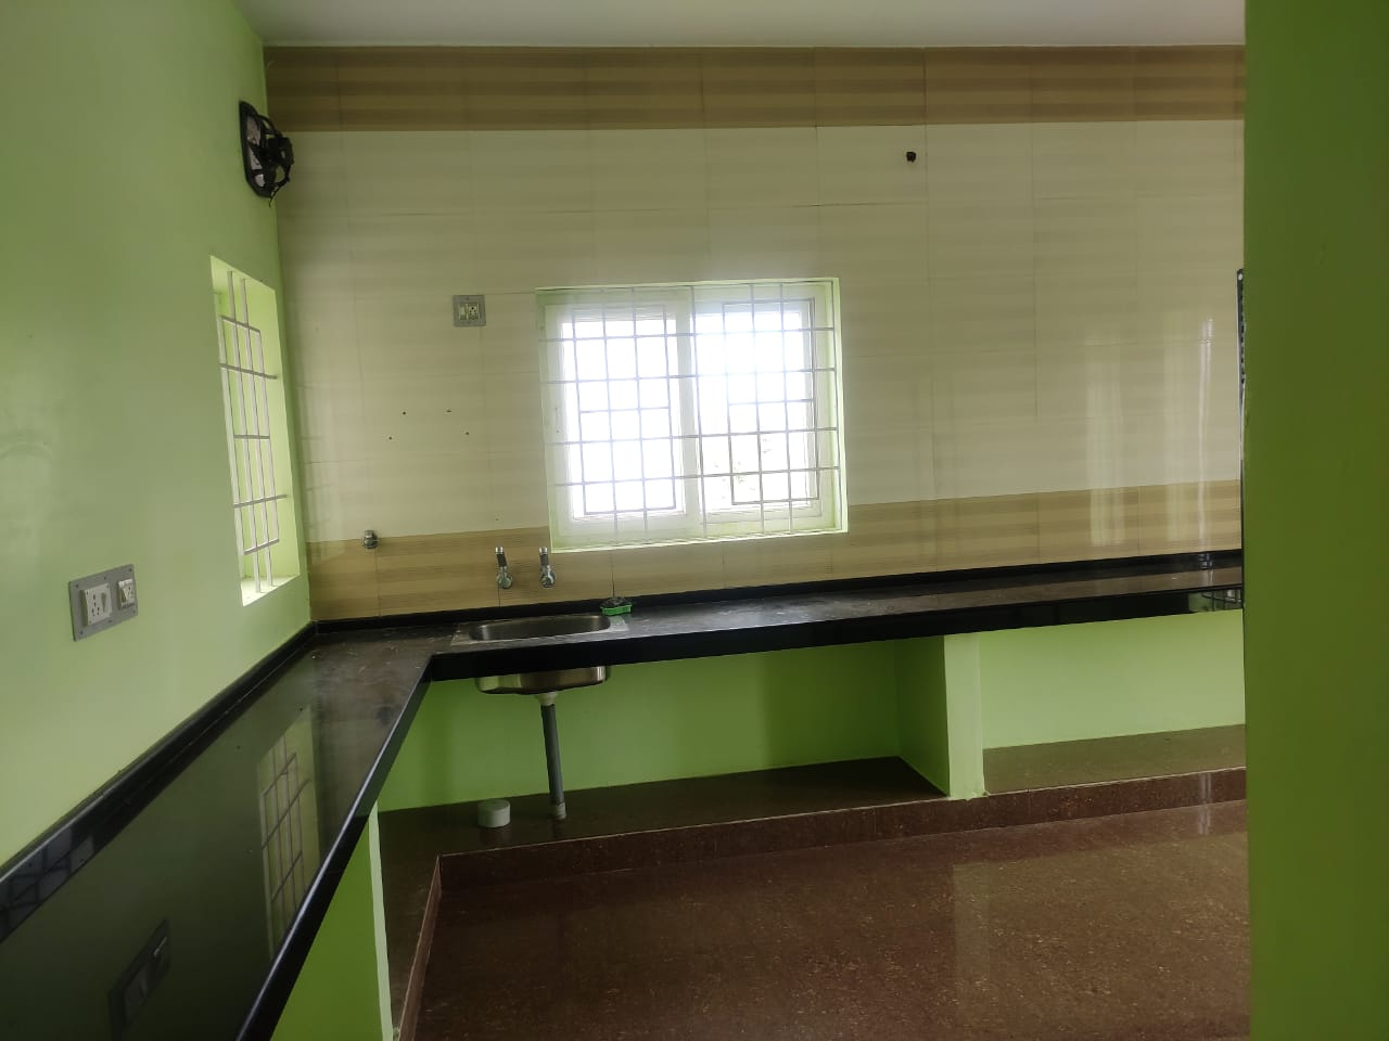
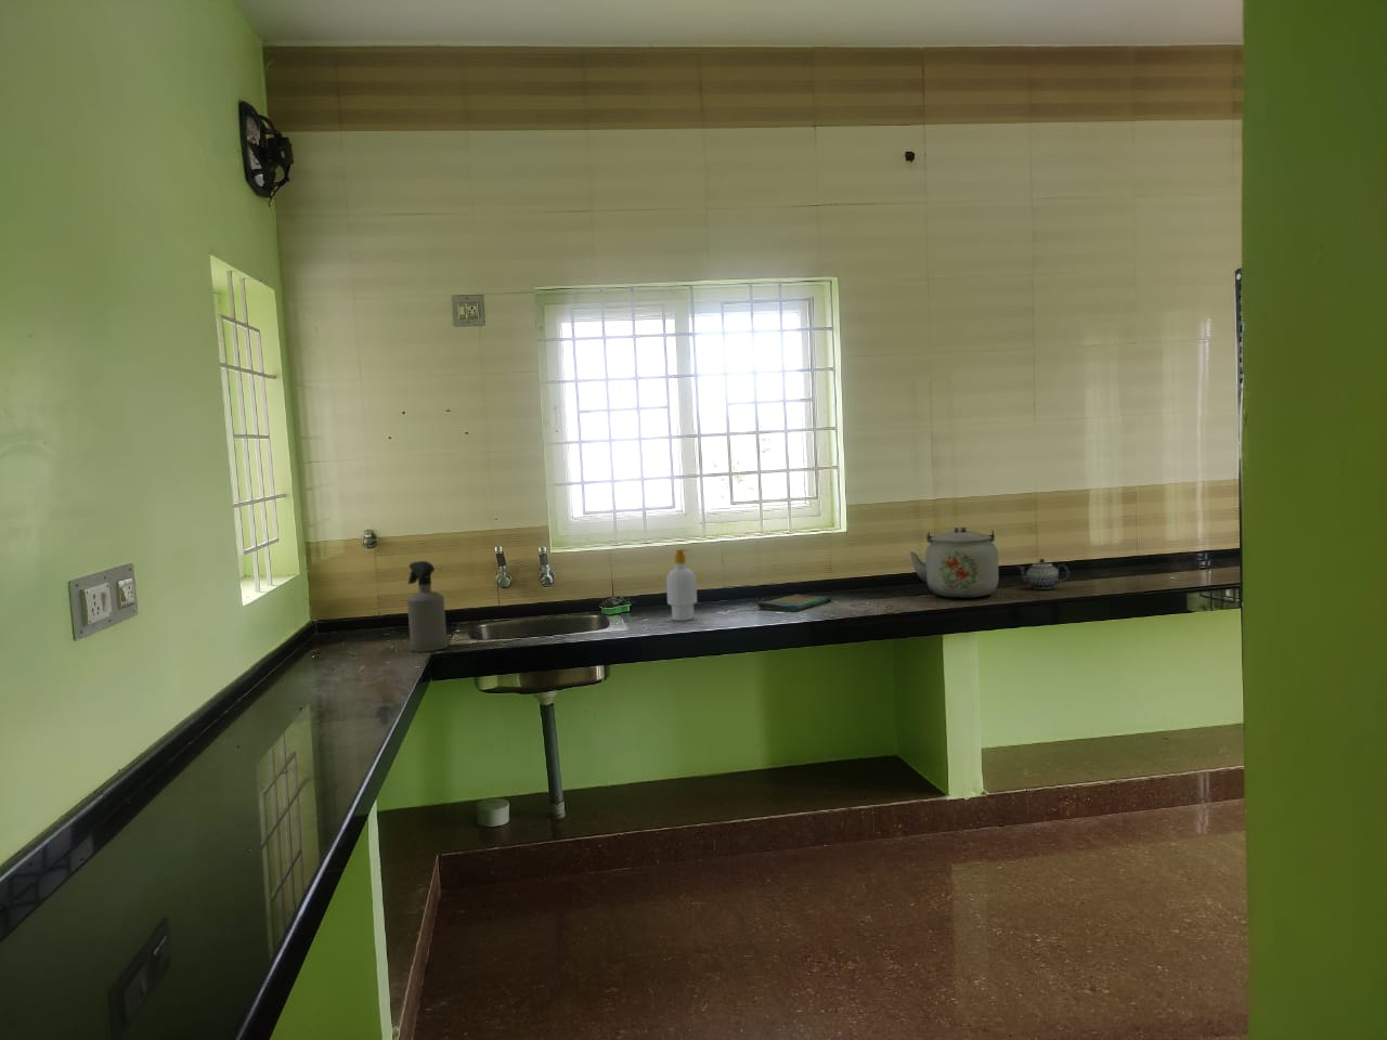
+ spray bottle (424, 604)
+ dish towel (794, 601)
+ teapot (1042, 574)
+ soap bottle (680, 584)
+ kettle (952, 560)
